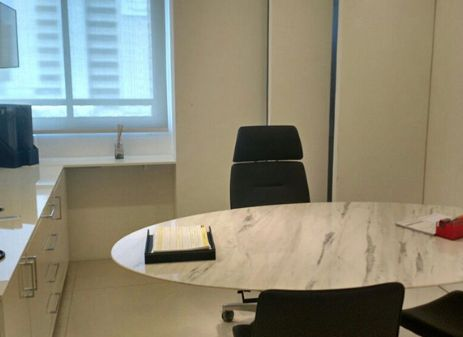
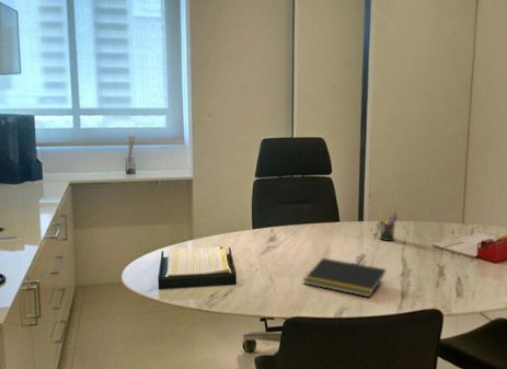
+ notepad (344, 276)
+ pen holder (389, 224)
